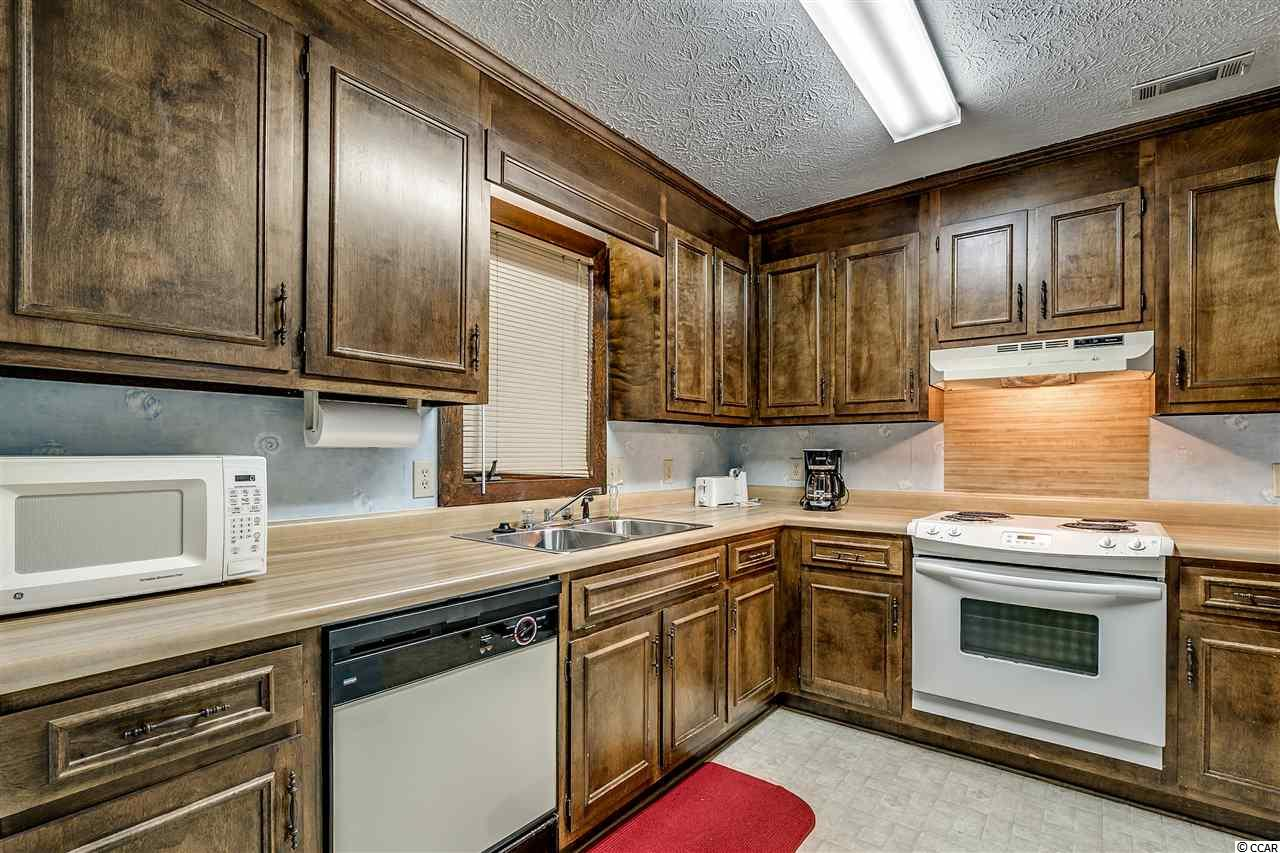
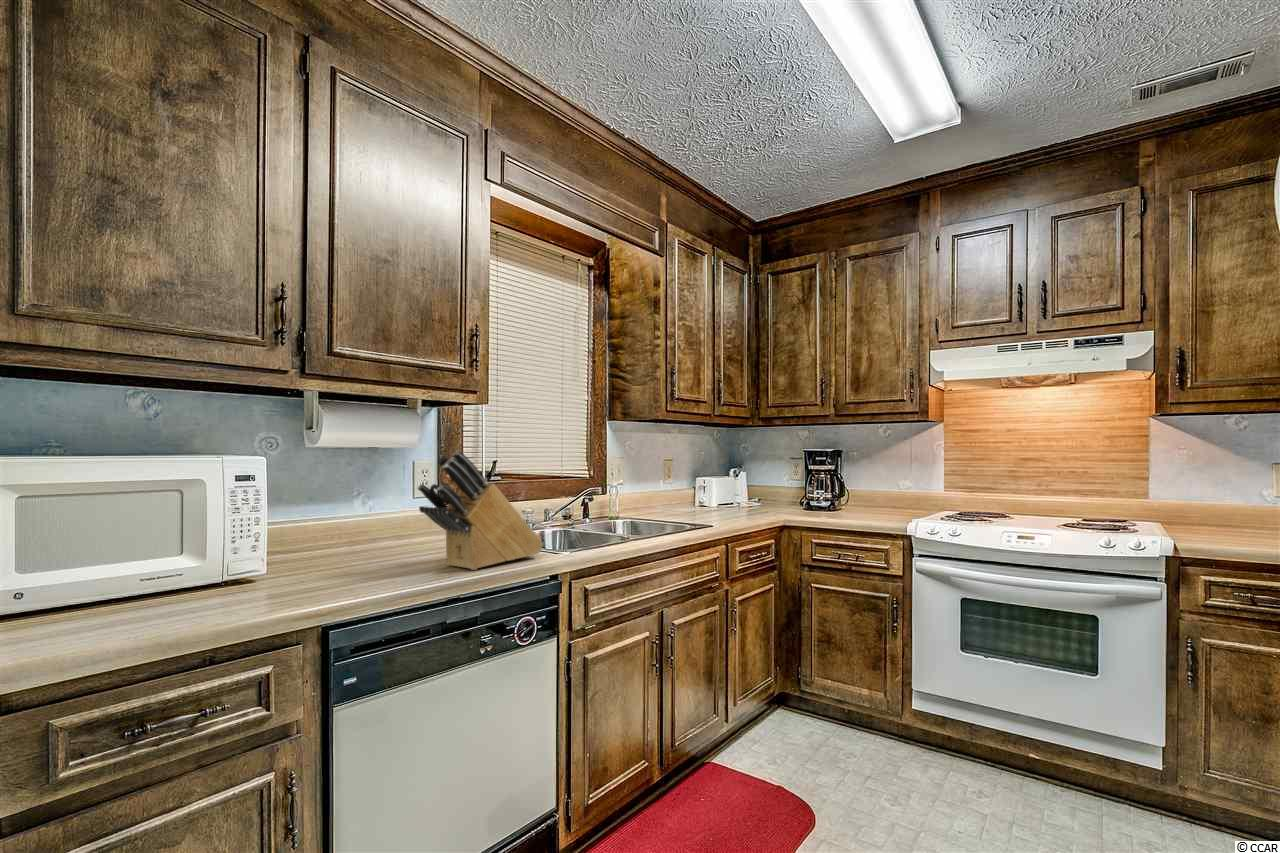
+ knife block (483, 505)
